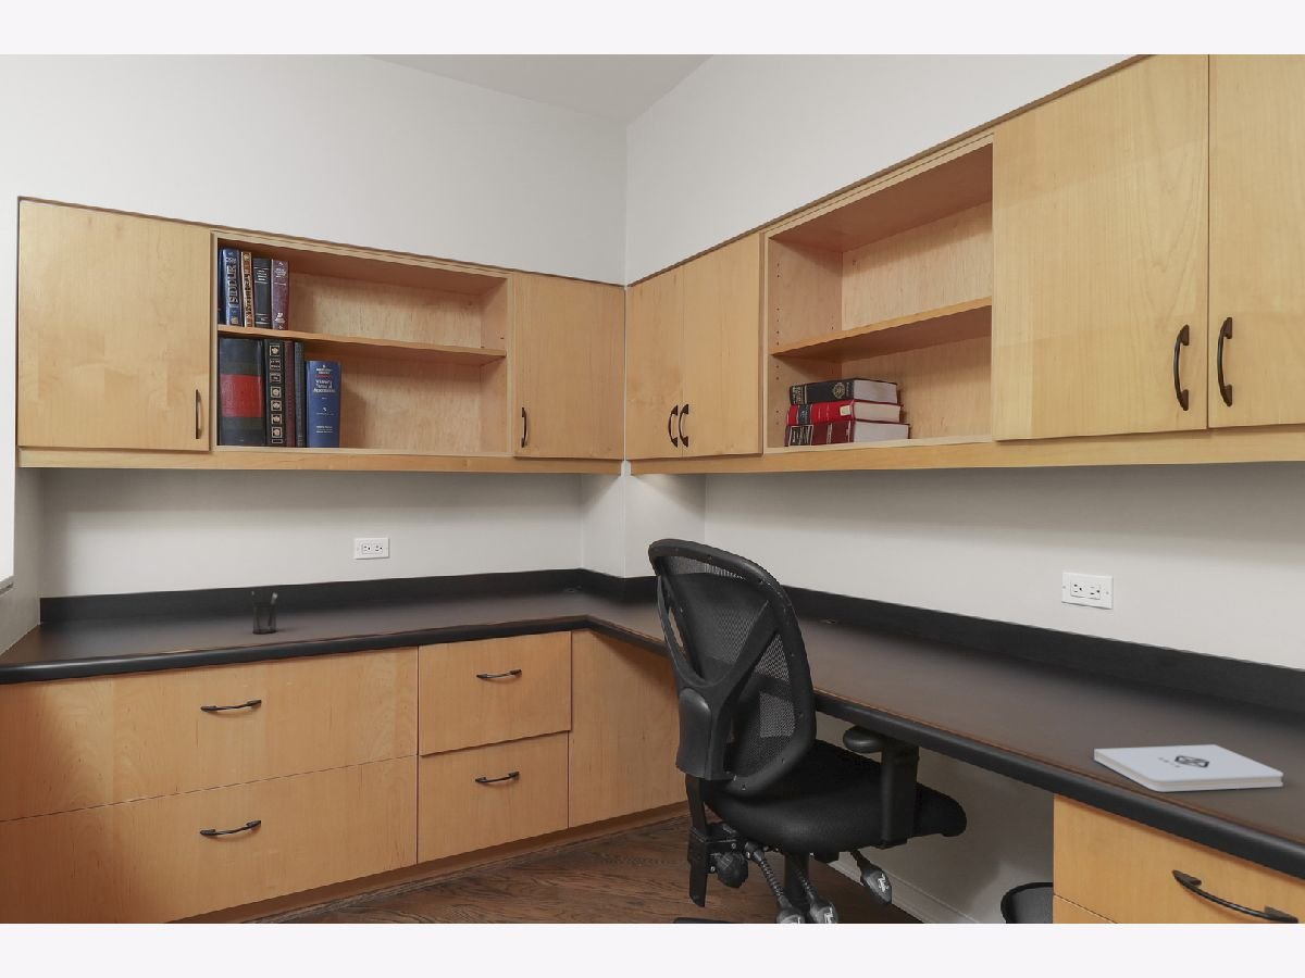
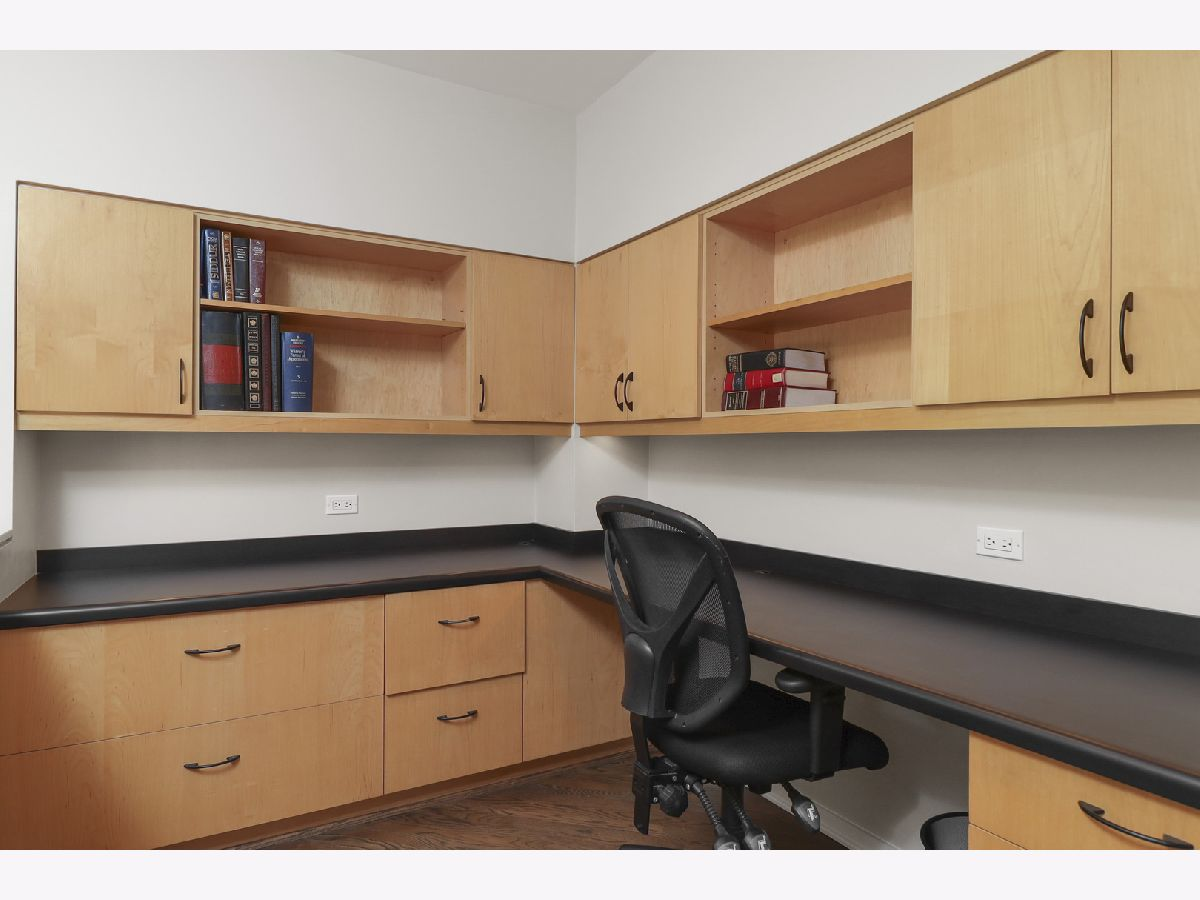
- notepad (1186, 766)
- pencil holder (264, 610)
